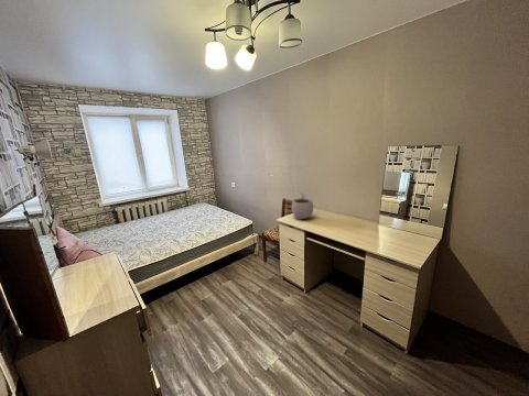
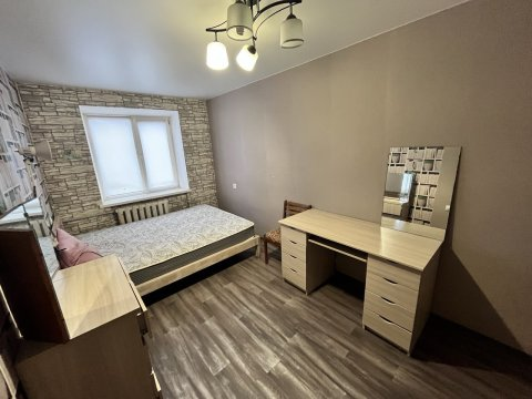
- plant pot (302, 205)
